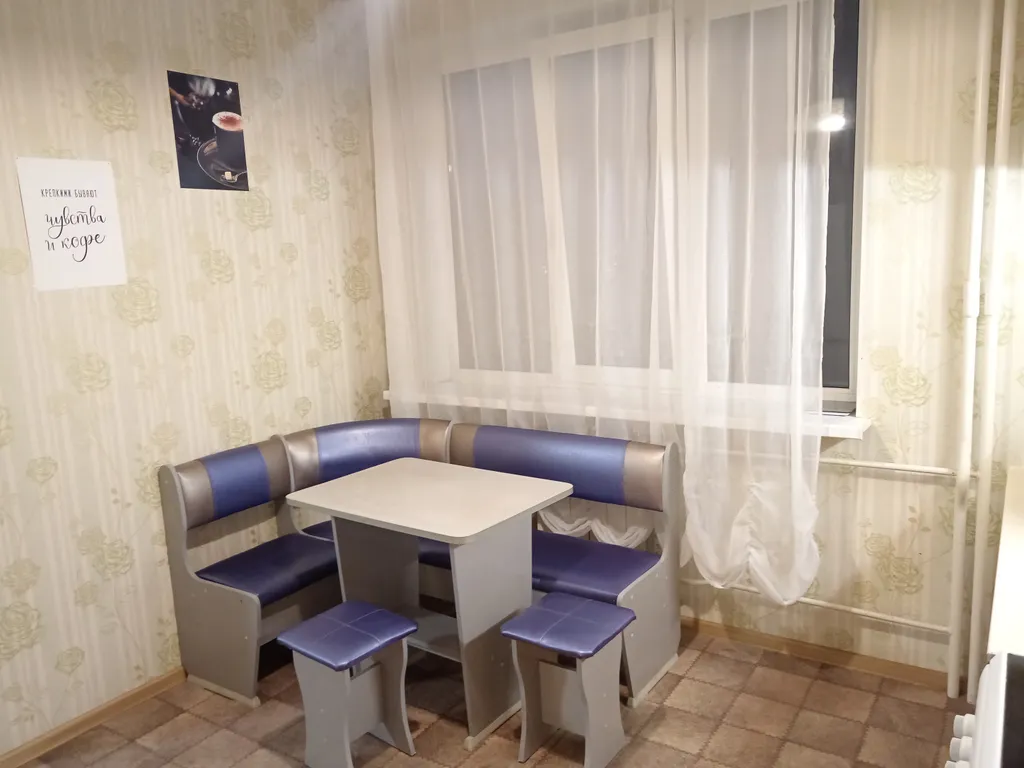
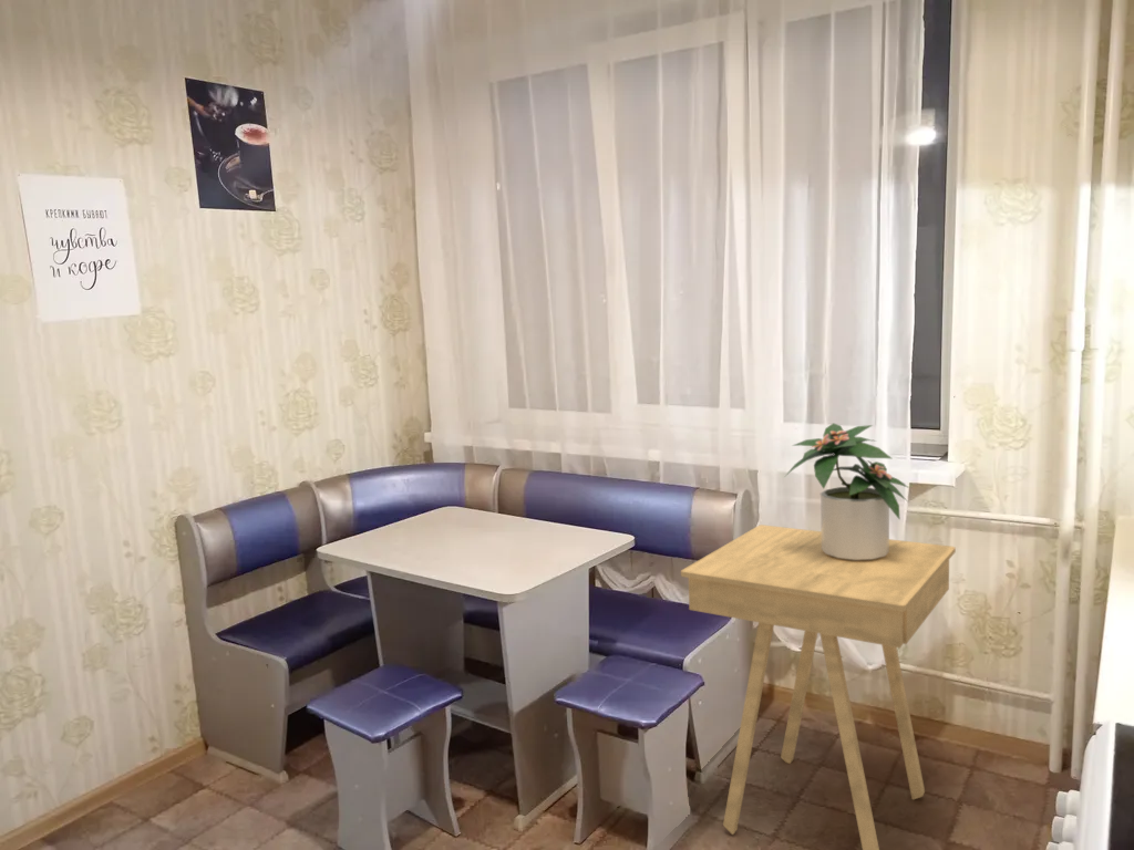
+ potted plant (845, 490)
+ side table (829, 684)
